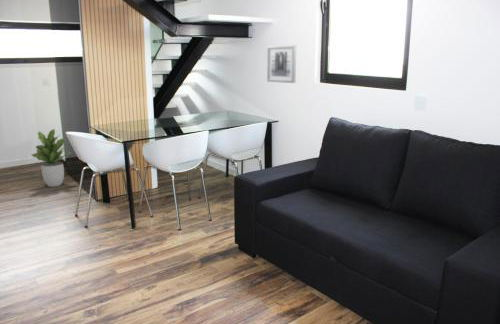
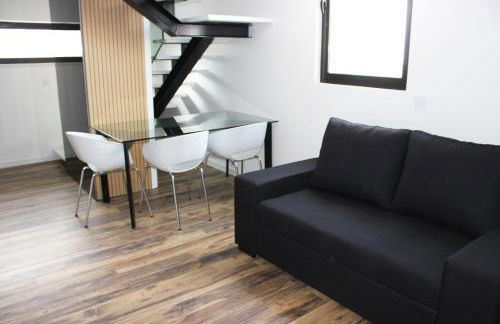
- wall art (280, 64)
- potted plant (50, 157)
